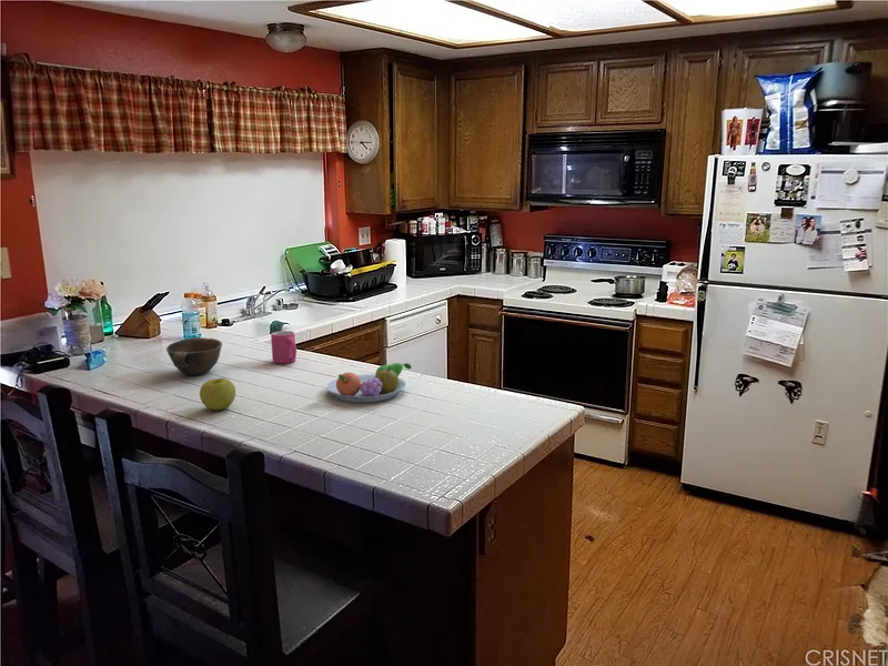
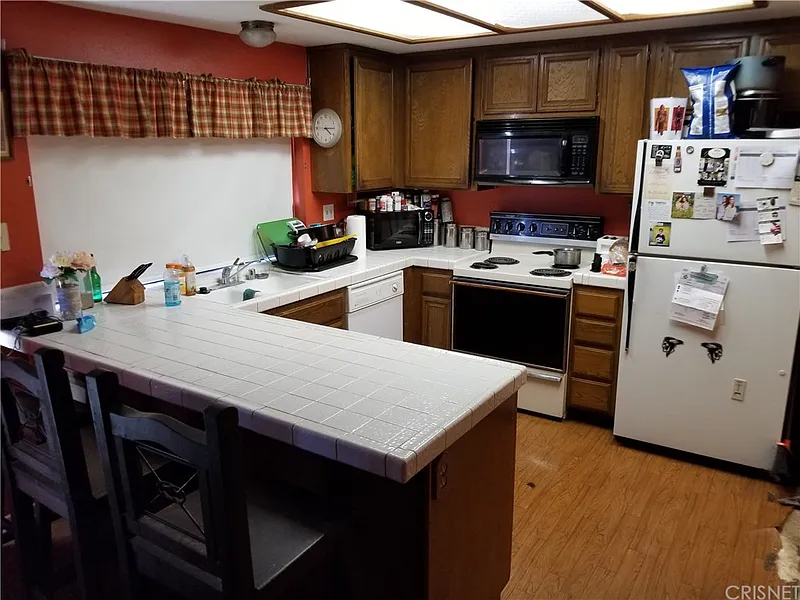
- mug (285, 347)
- bowl (194, 359)
- fruit bowl (370, 377)
- apple (218, 394)
